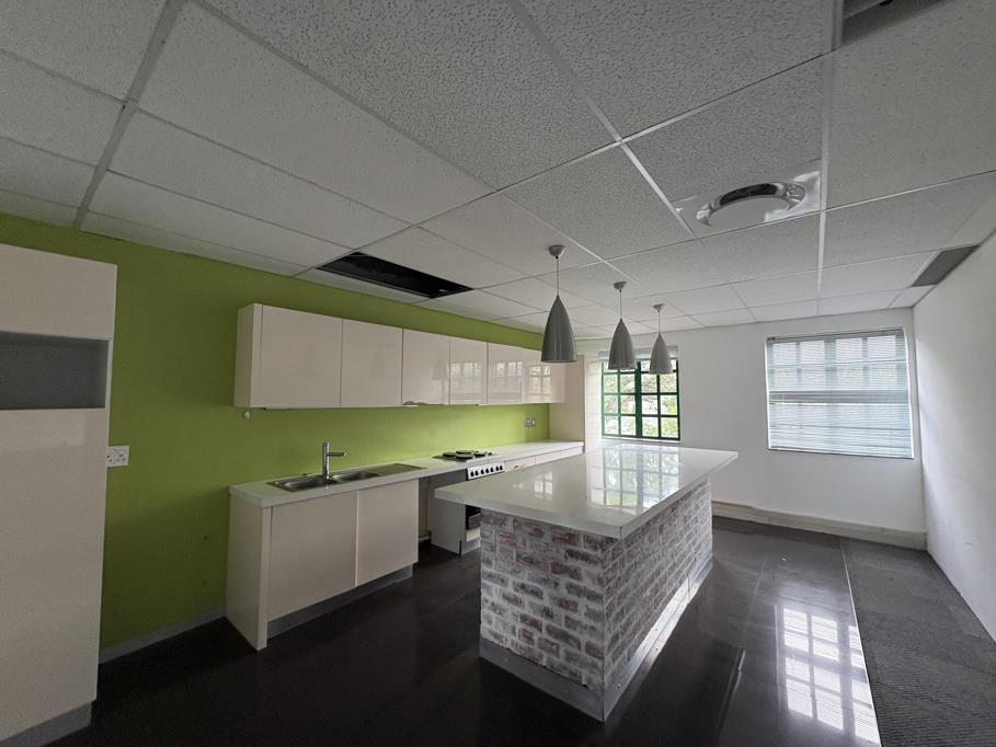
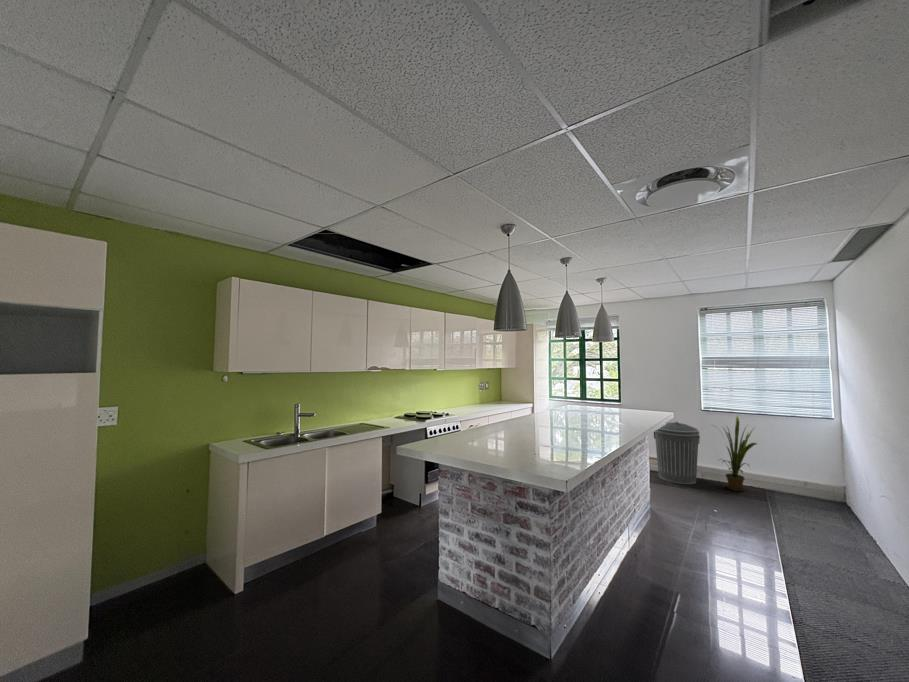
+ trash can (676, 450)
+ house plant (733, 452)
